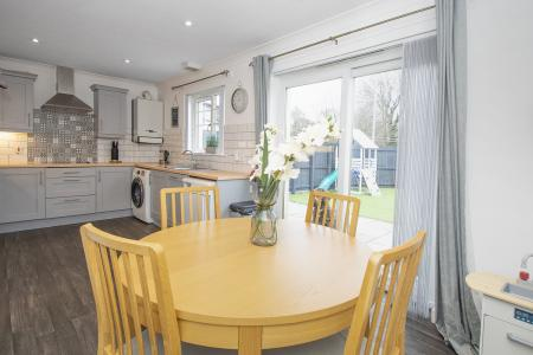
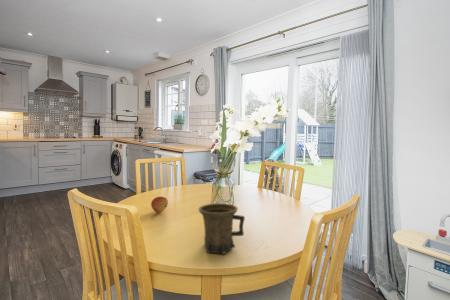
+ mug (218, 227)
+ fruit (159, 204)
